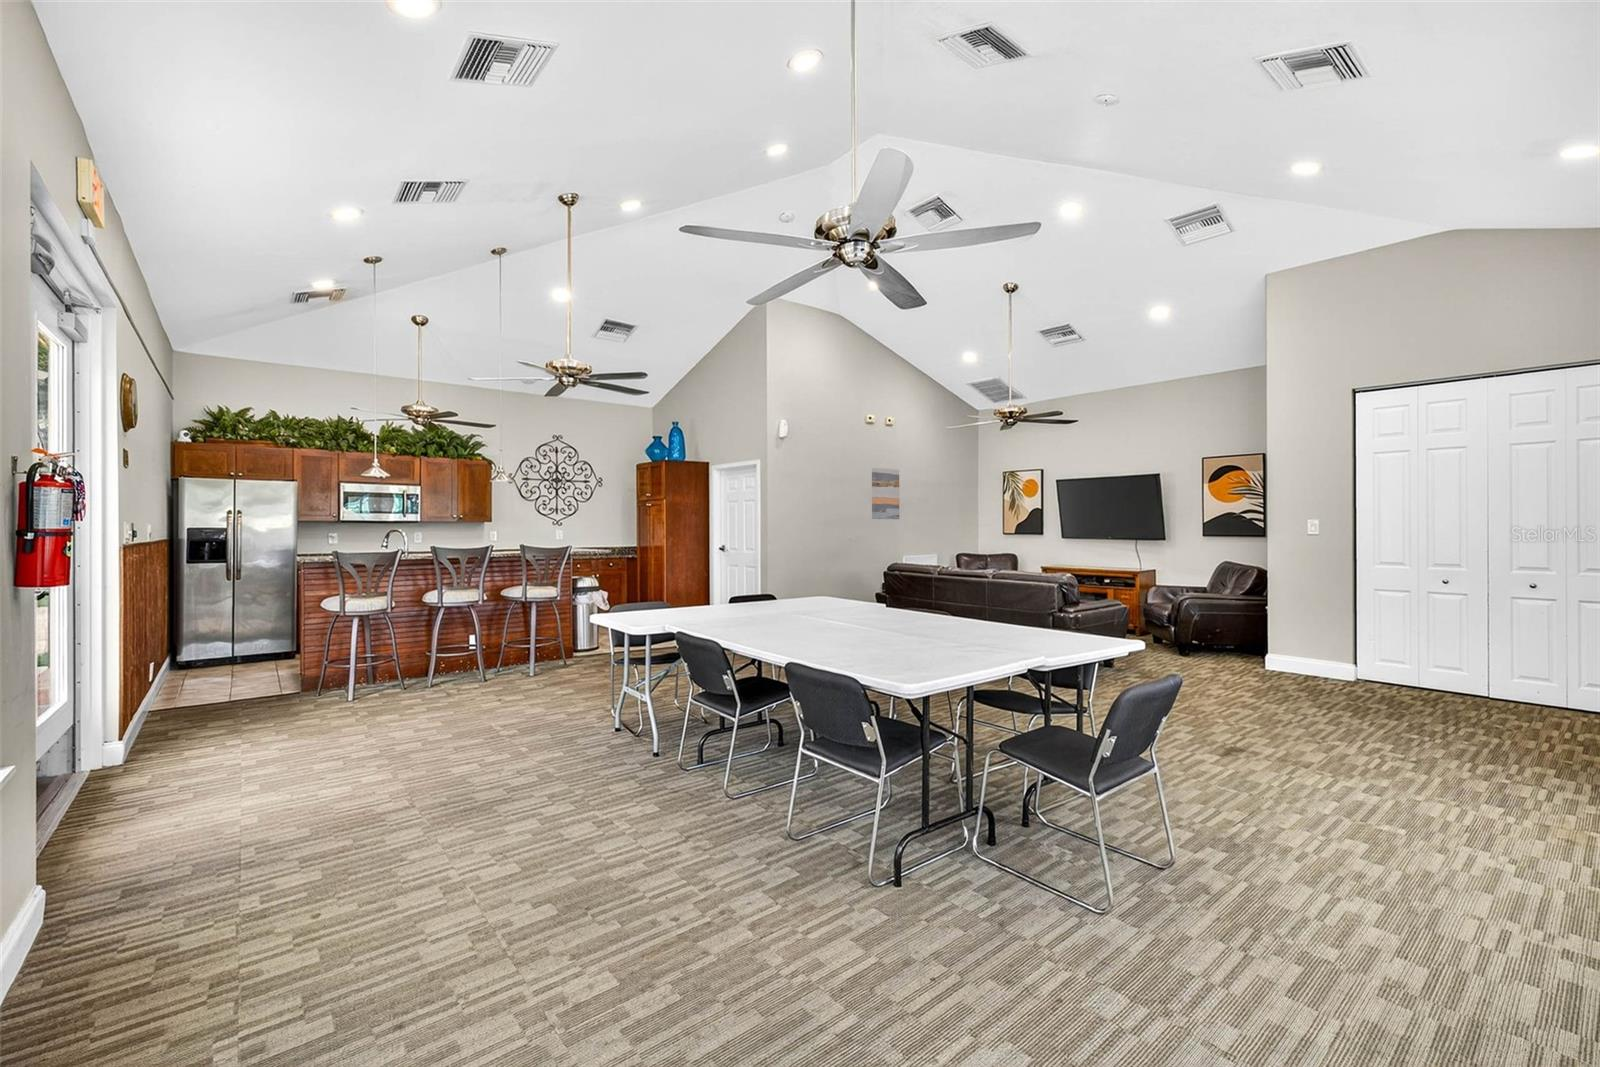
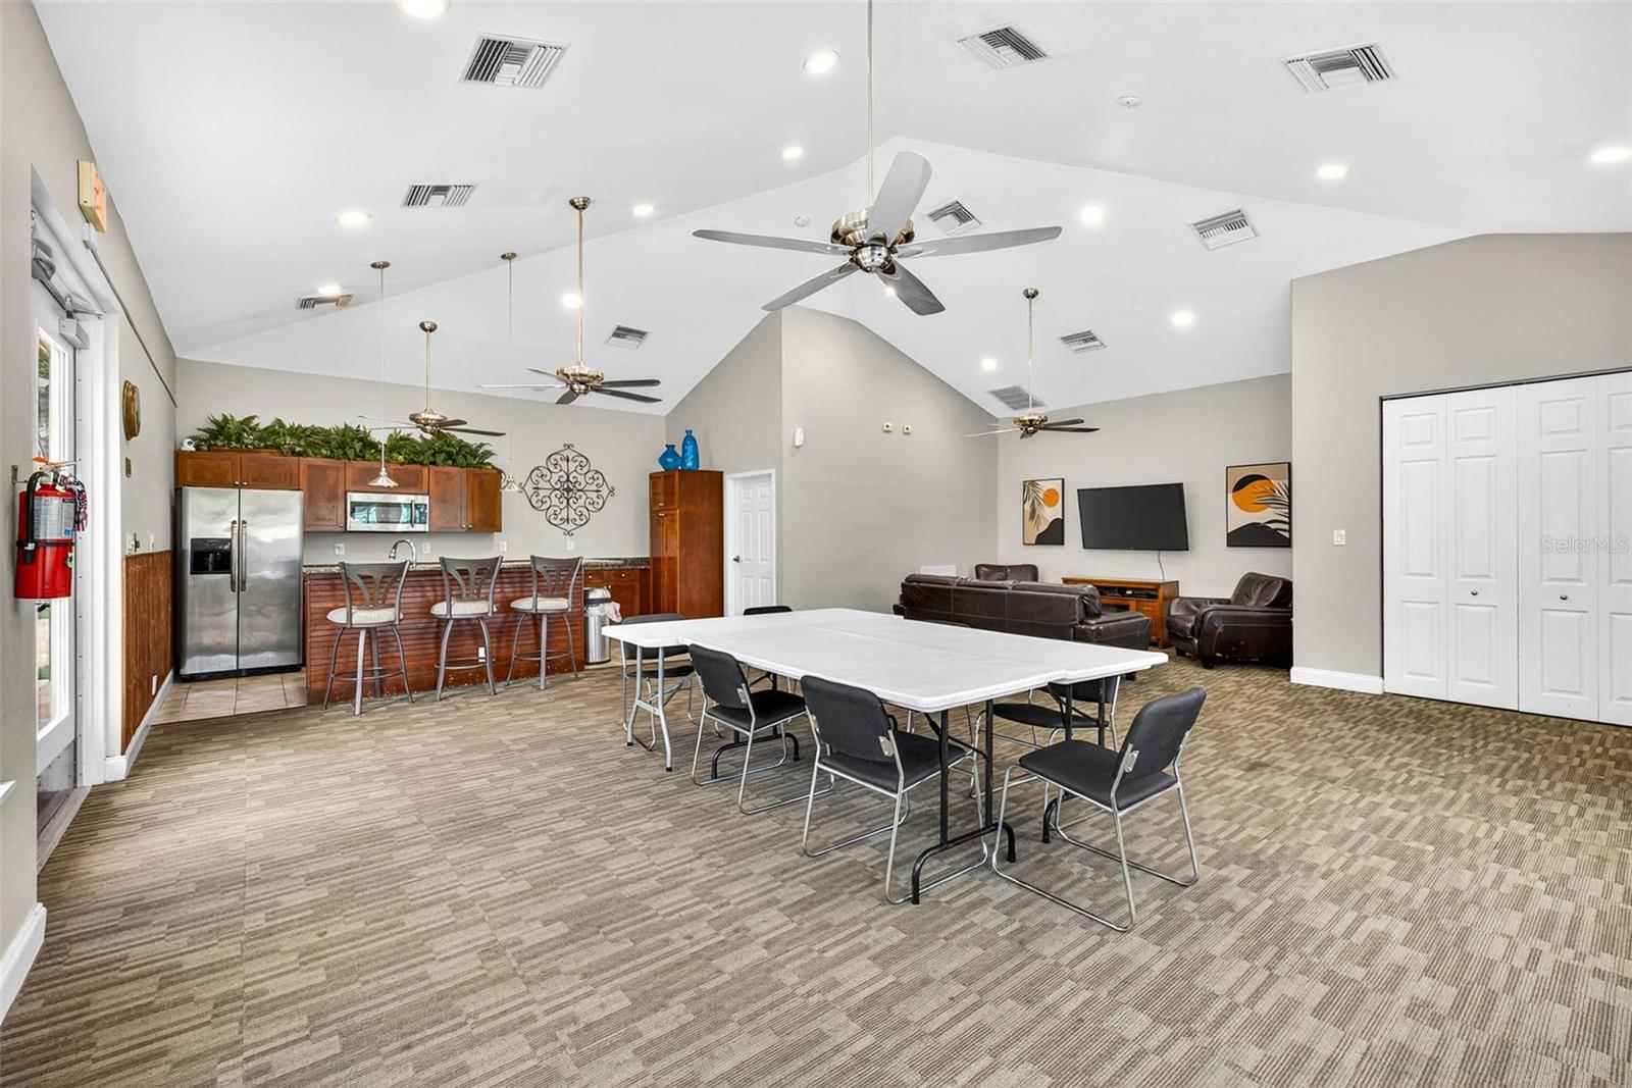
- wall art (885, 494)
